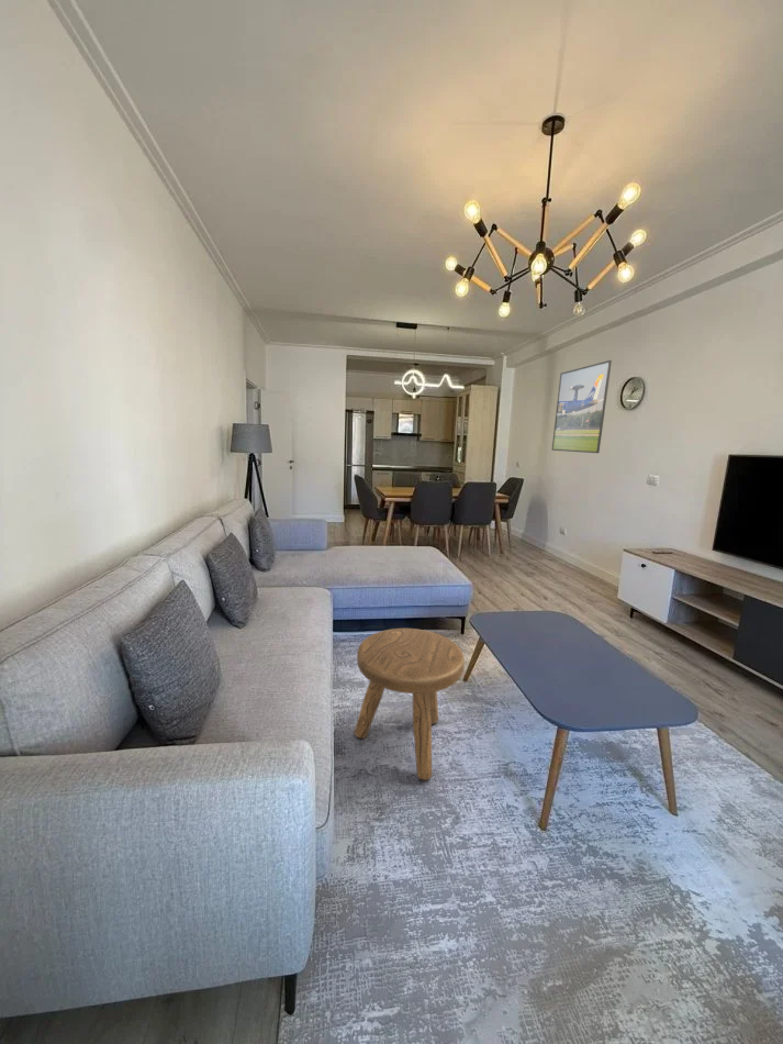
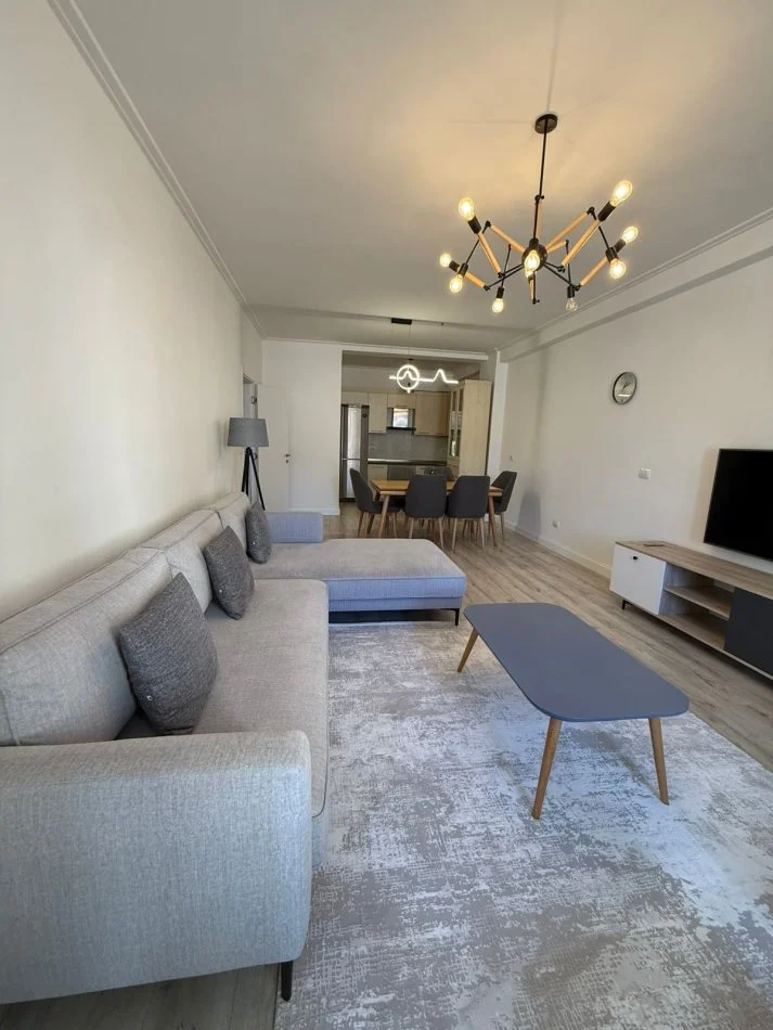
- stool (406, 692)
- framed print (578, 410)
